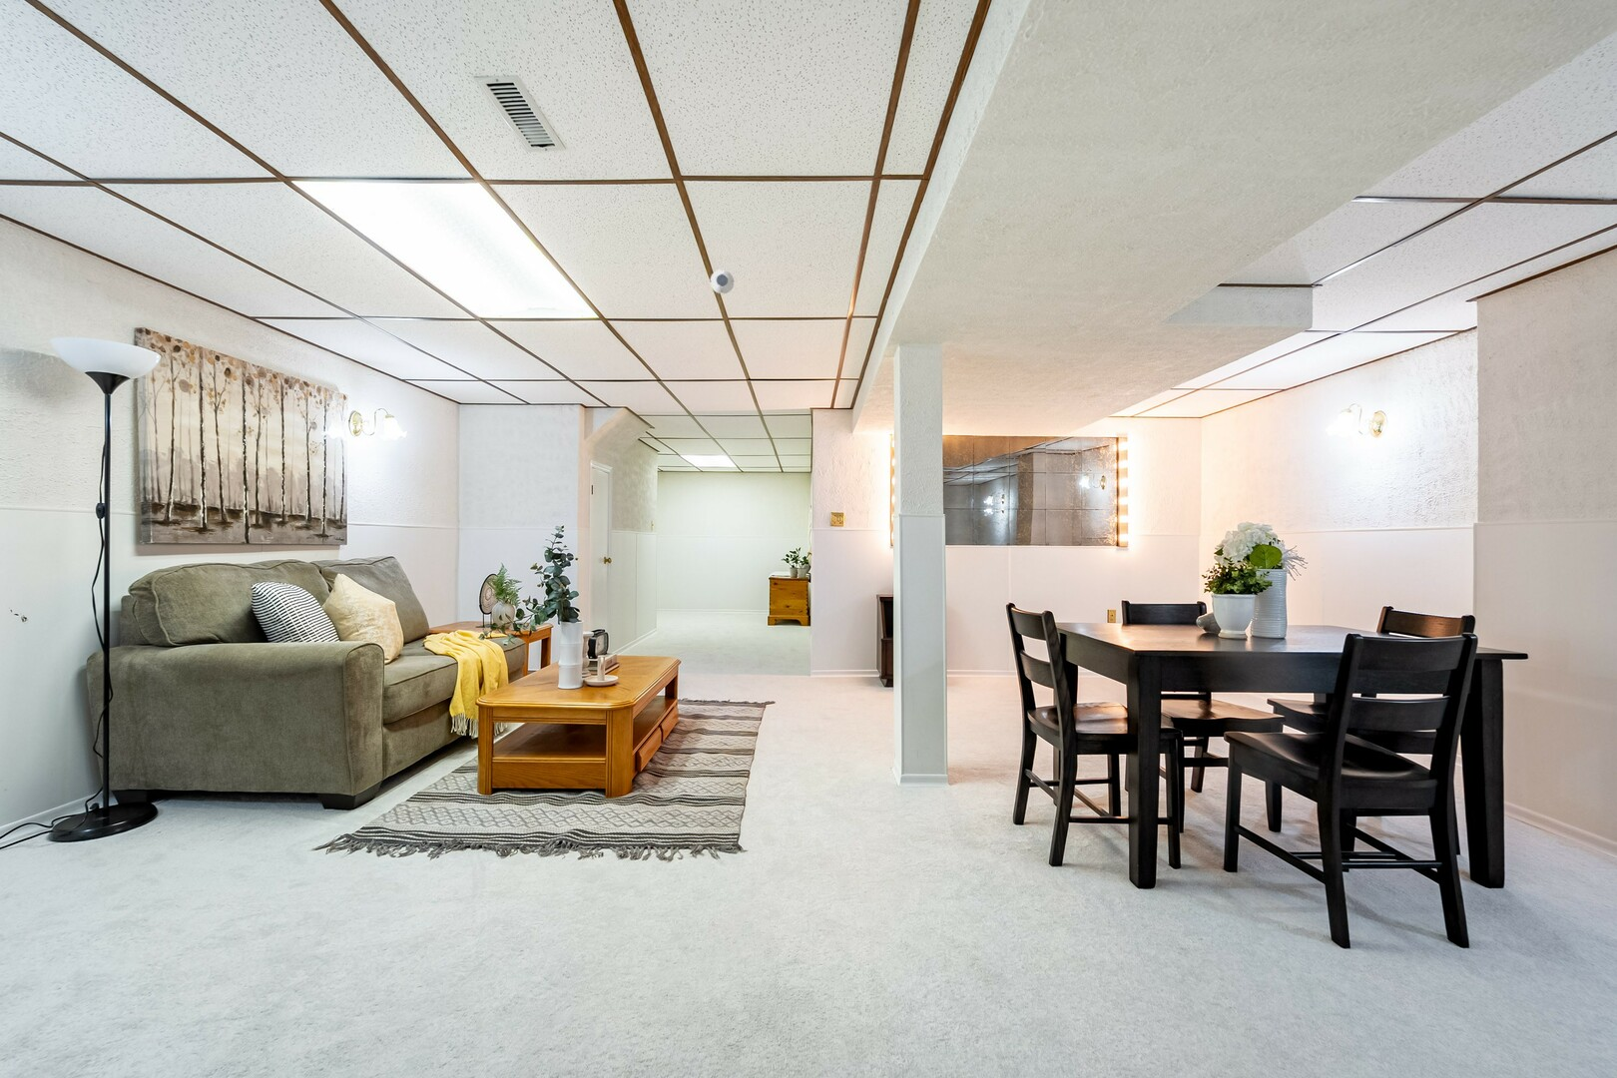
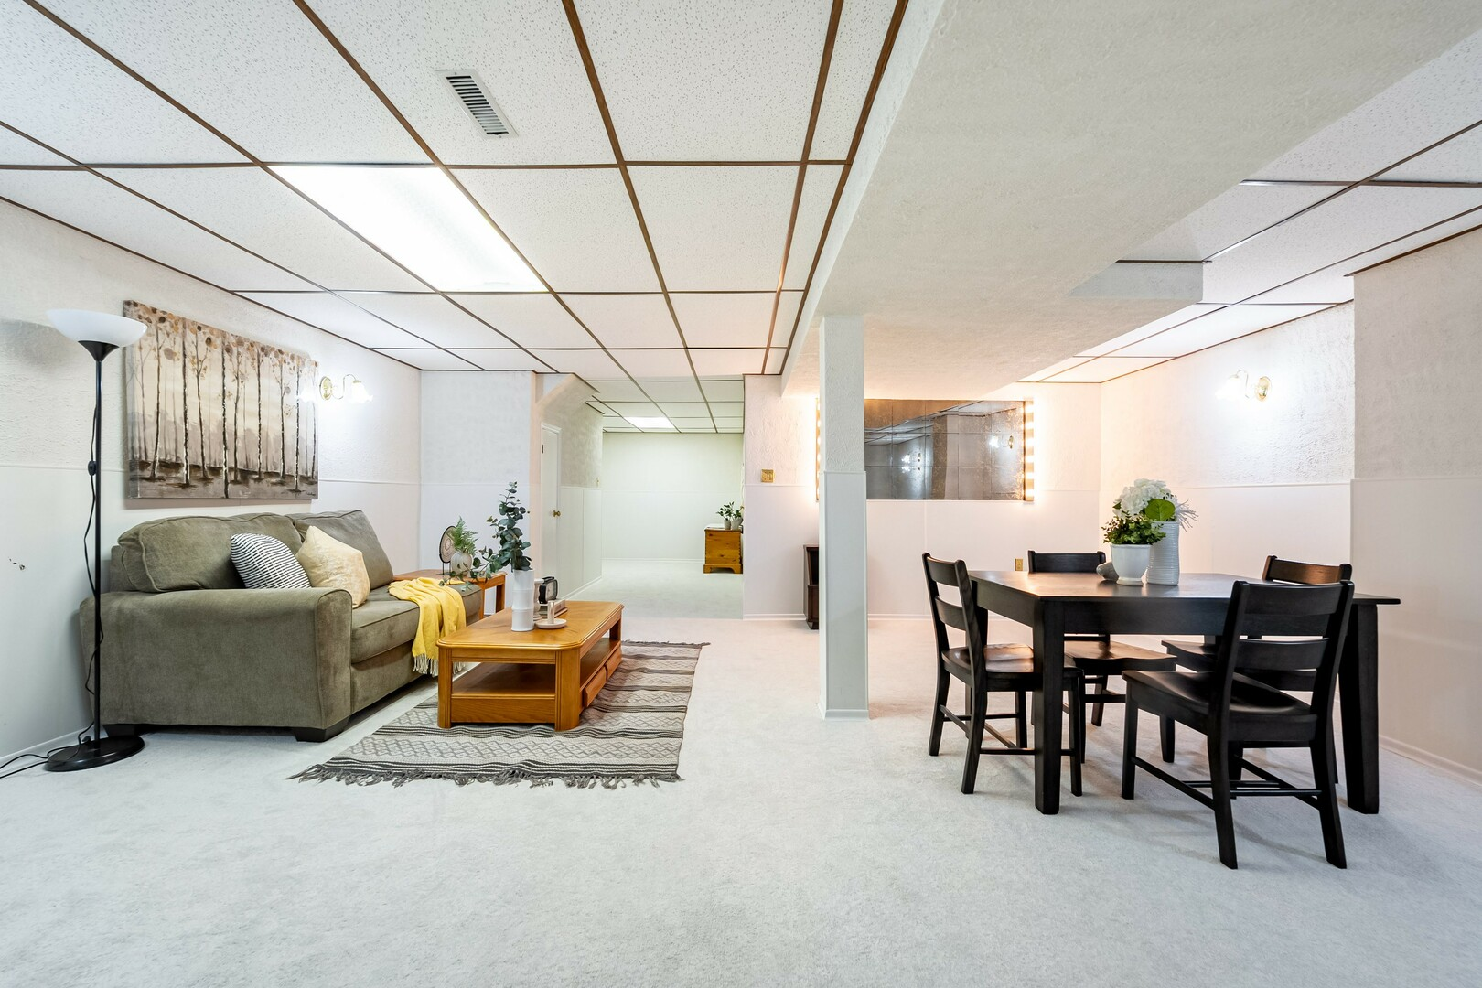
- smoke detector (722, 280)
